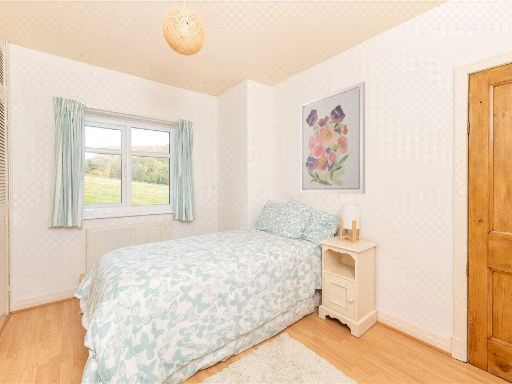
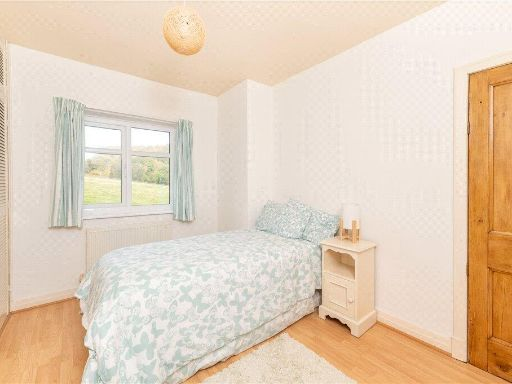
- wall art (329, 144)
